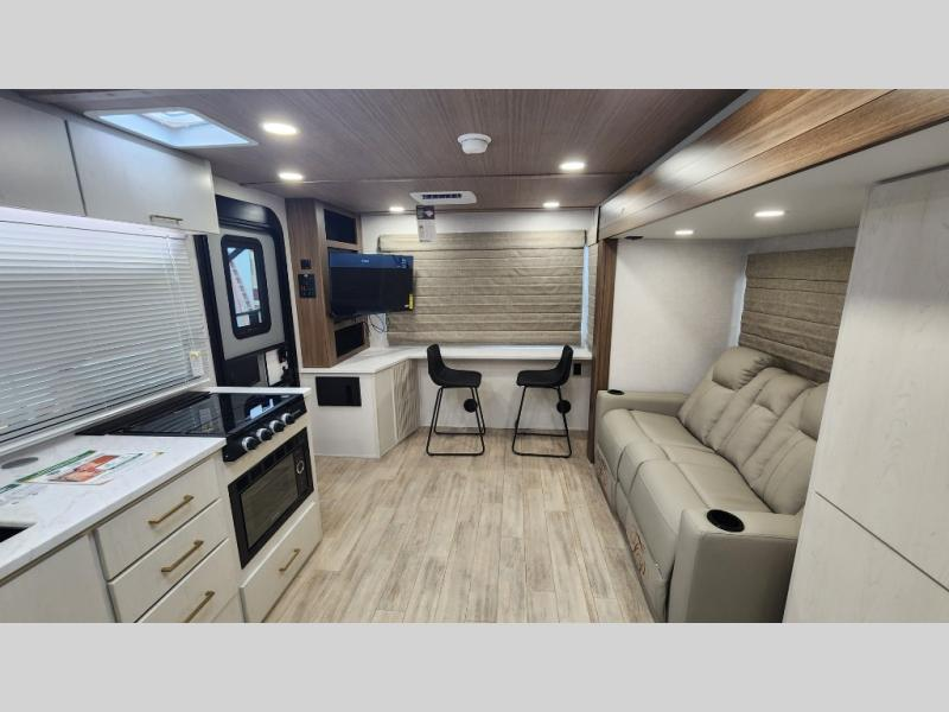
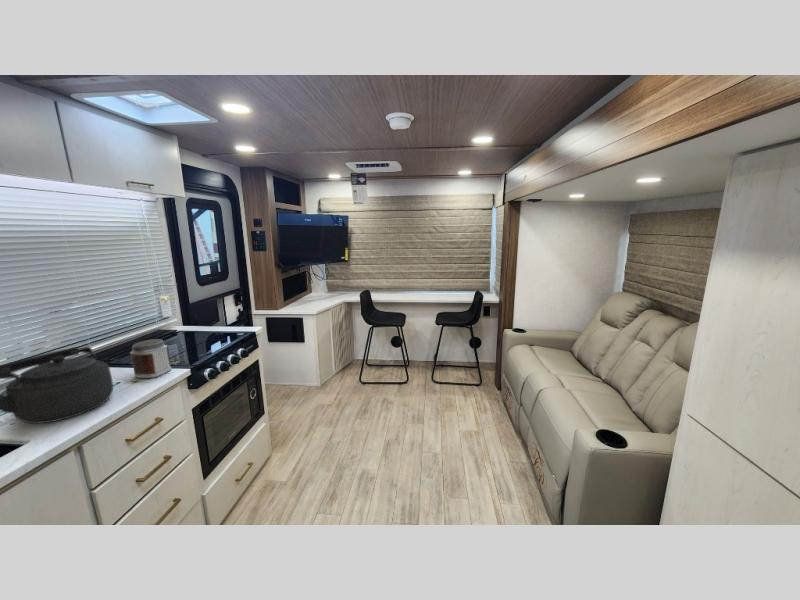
+ jar (150, 357)
+ kettle (59, 383)
